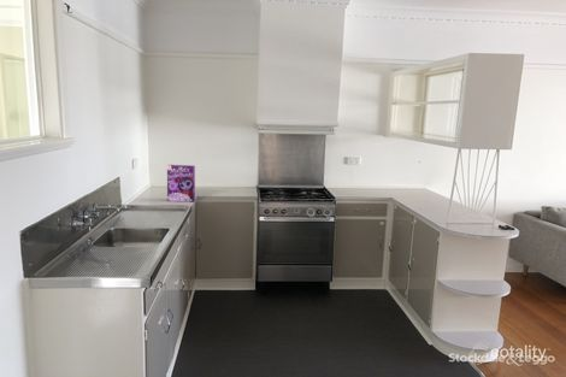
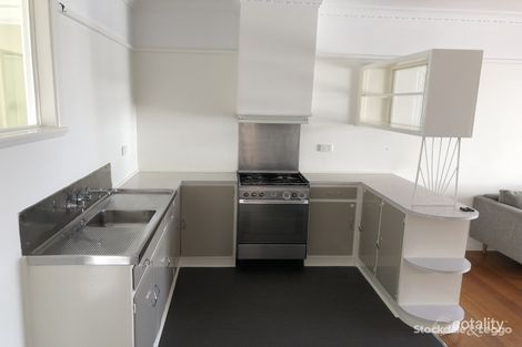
- cereal box (181, 182)
